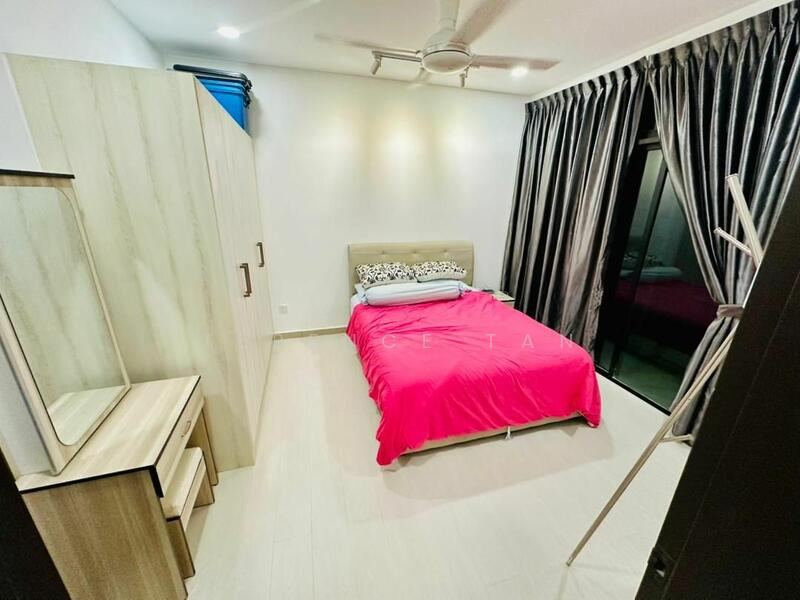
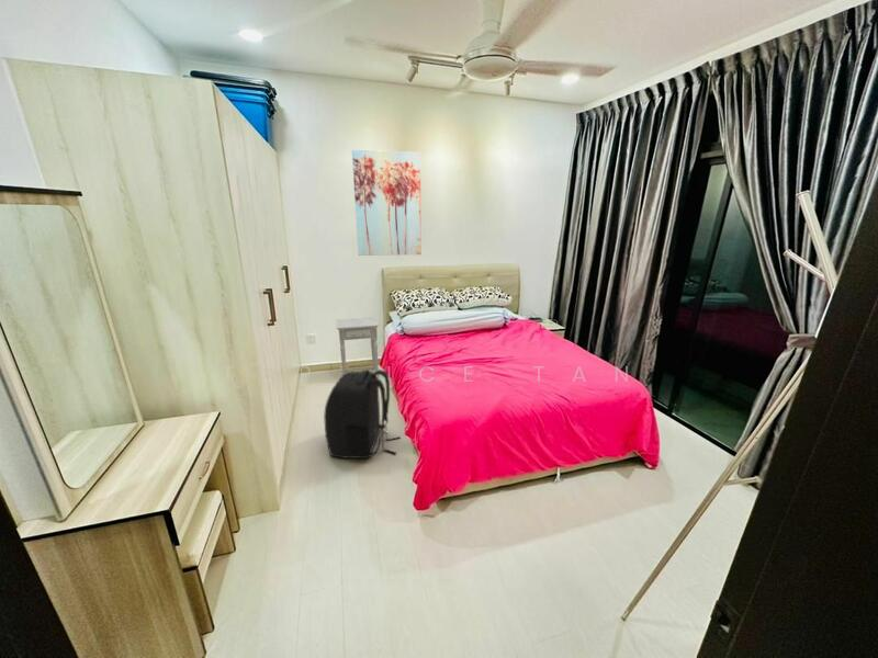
+ wall art (387, 205)
+ nightstand (358, 338)
+ backpack (362, 409)
